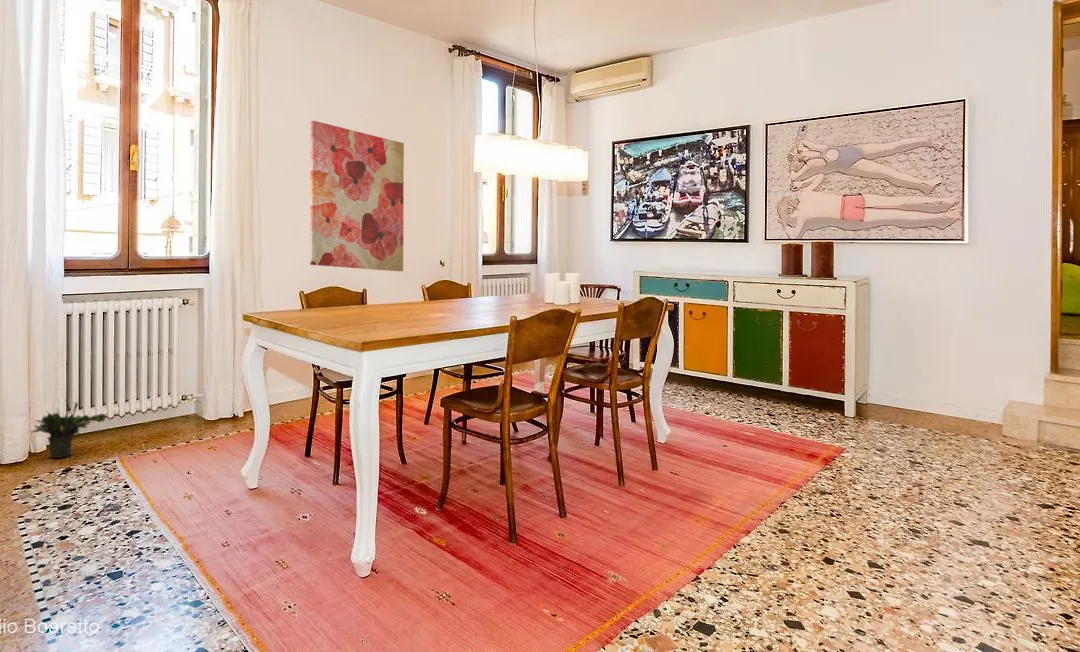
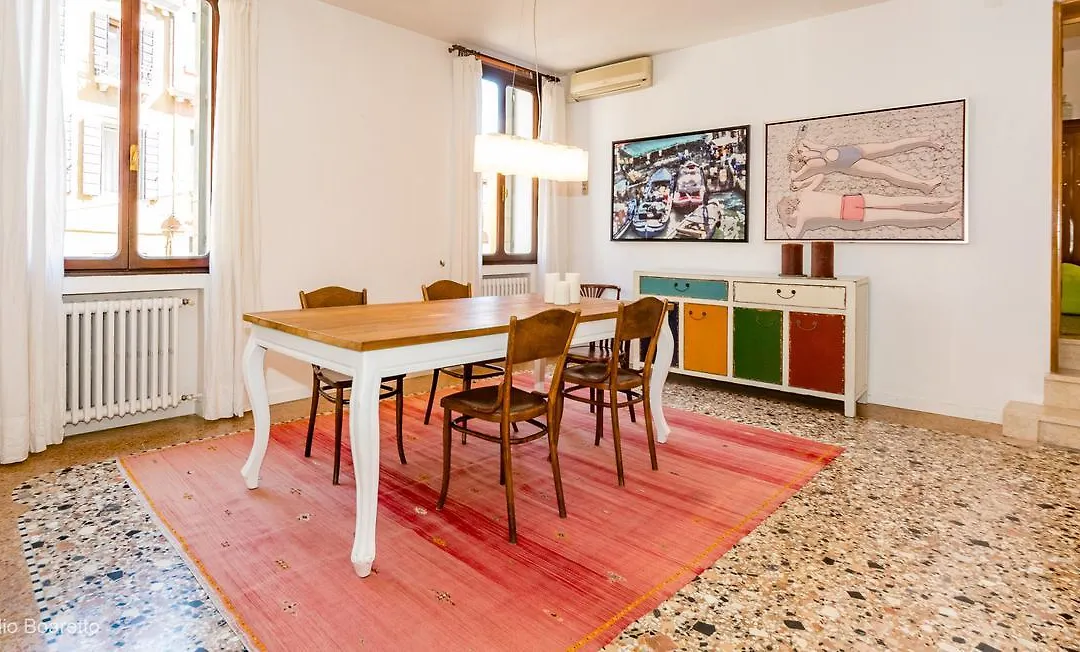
- potted plant (72, 426)
- wall art (359, 200)
